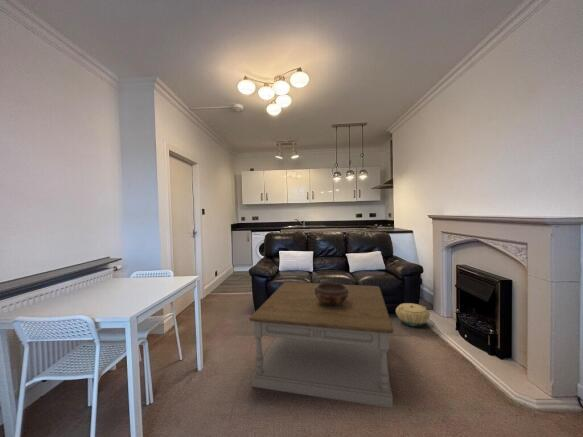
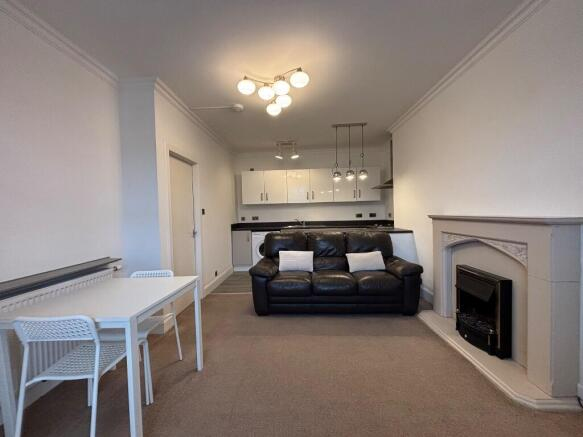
- coffee table (324, 328)
- decorative bowl (331, 294)
- basket (412, 313)
